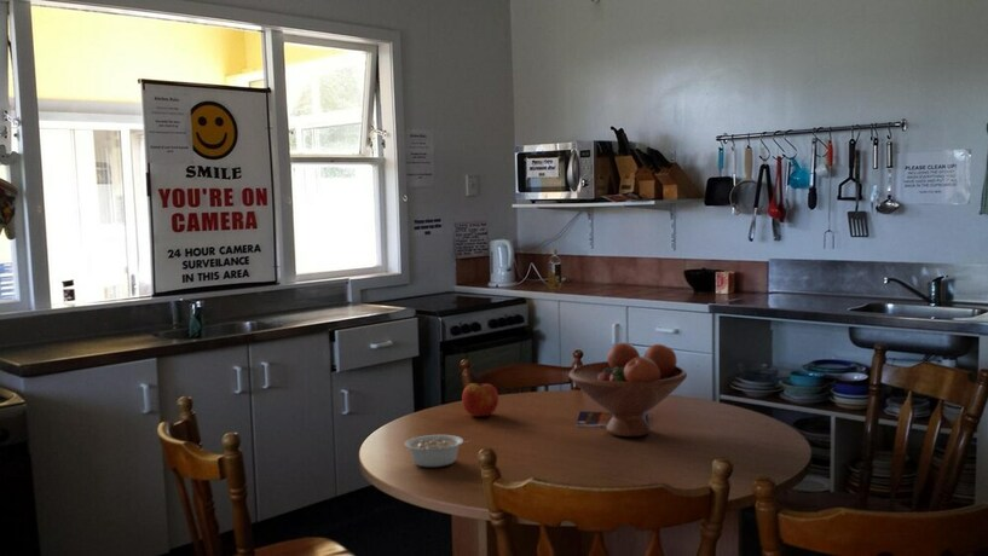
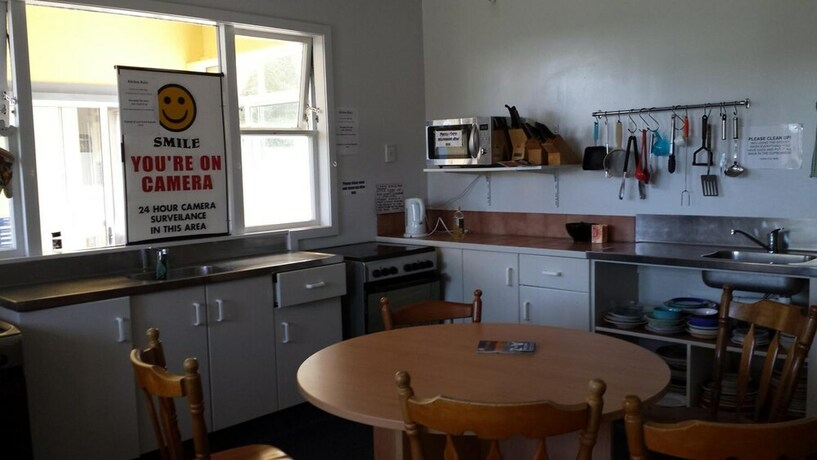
- fruit bowl (626, 389)
- legume (437, 448)
- apple (480, 396)
